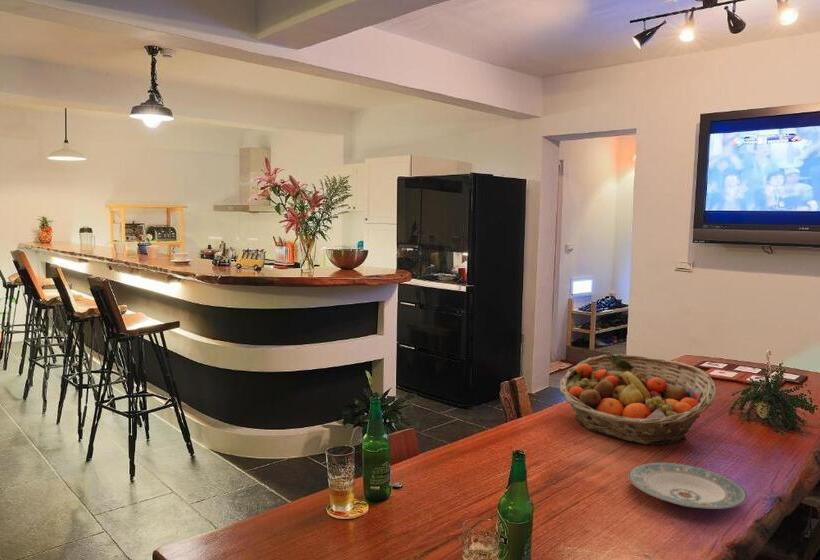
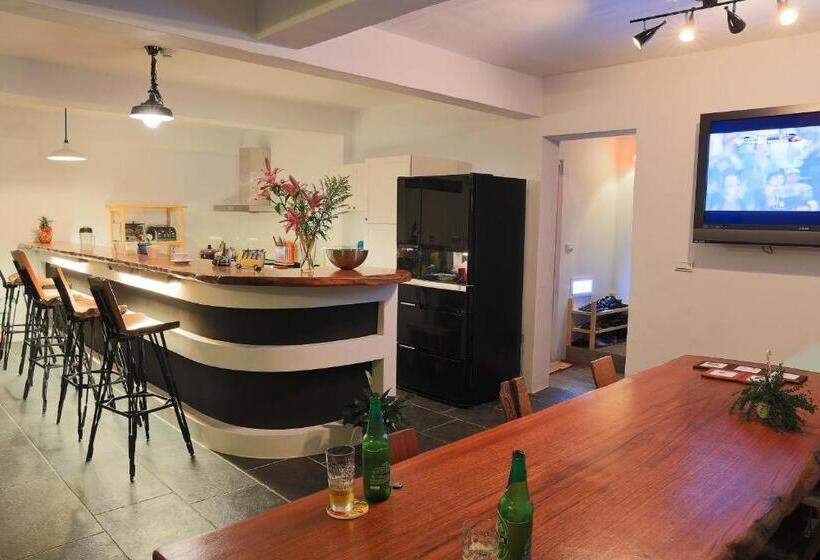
- fruit basket (633, 396)
- plate (684, 489)
